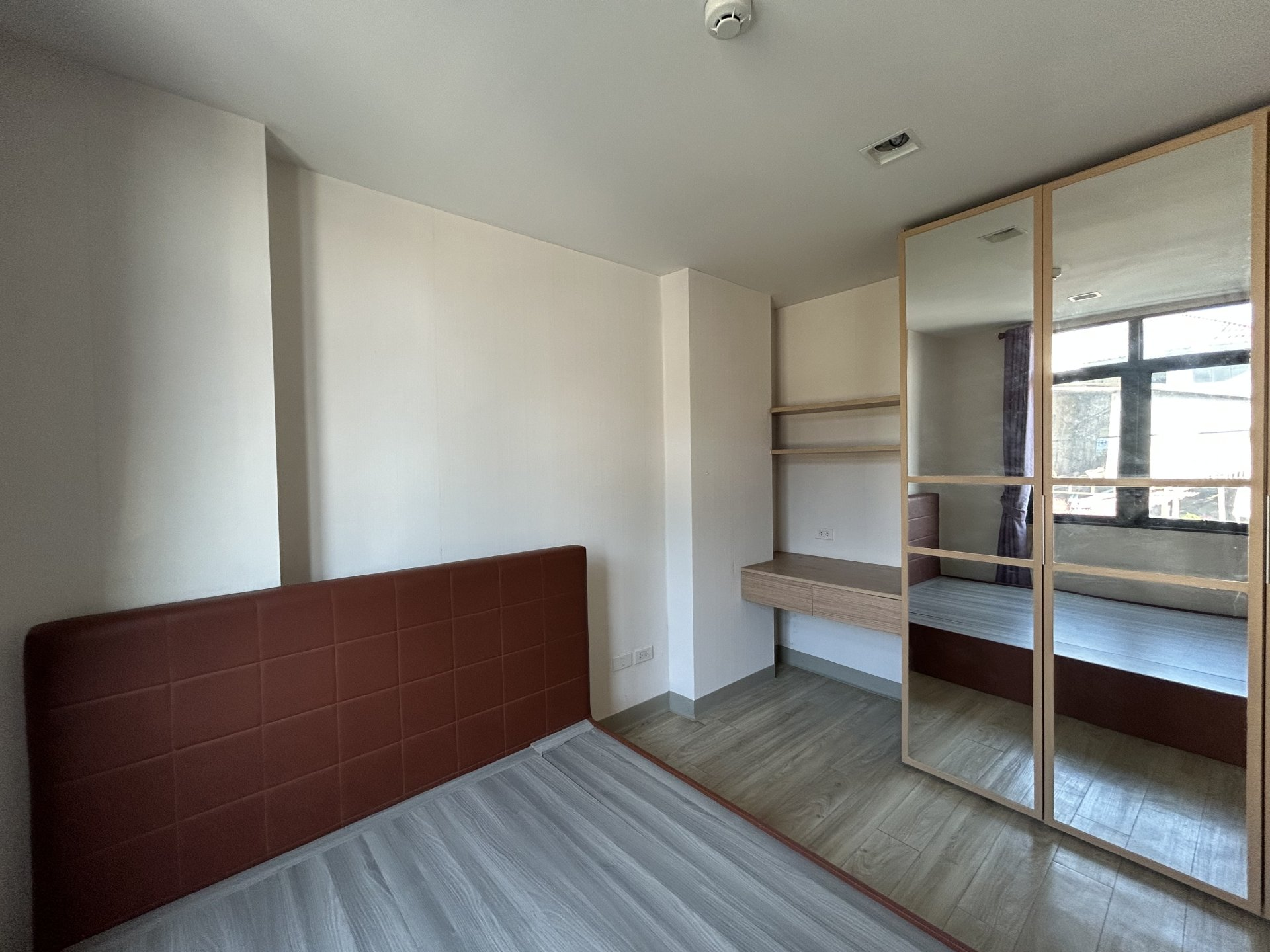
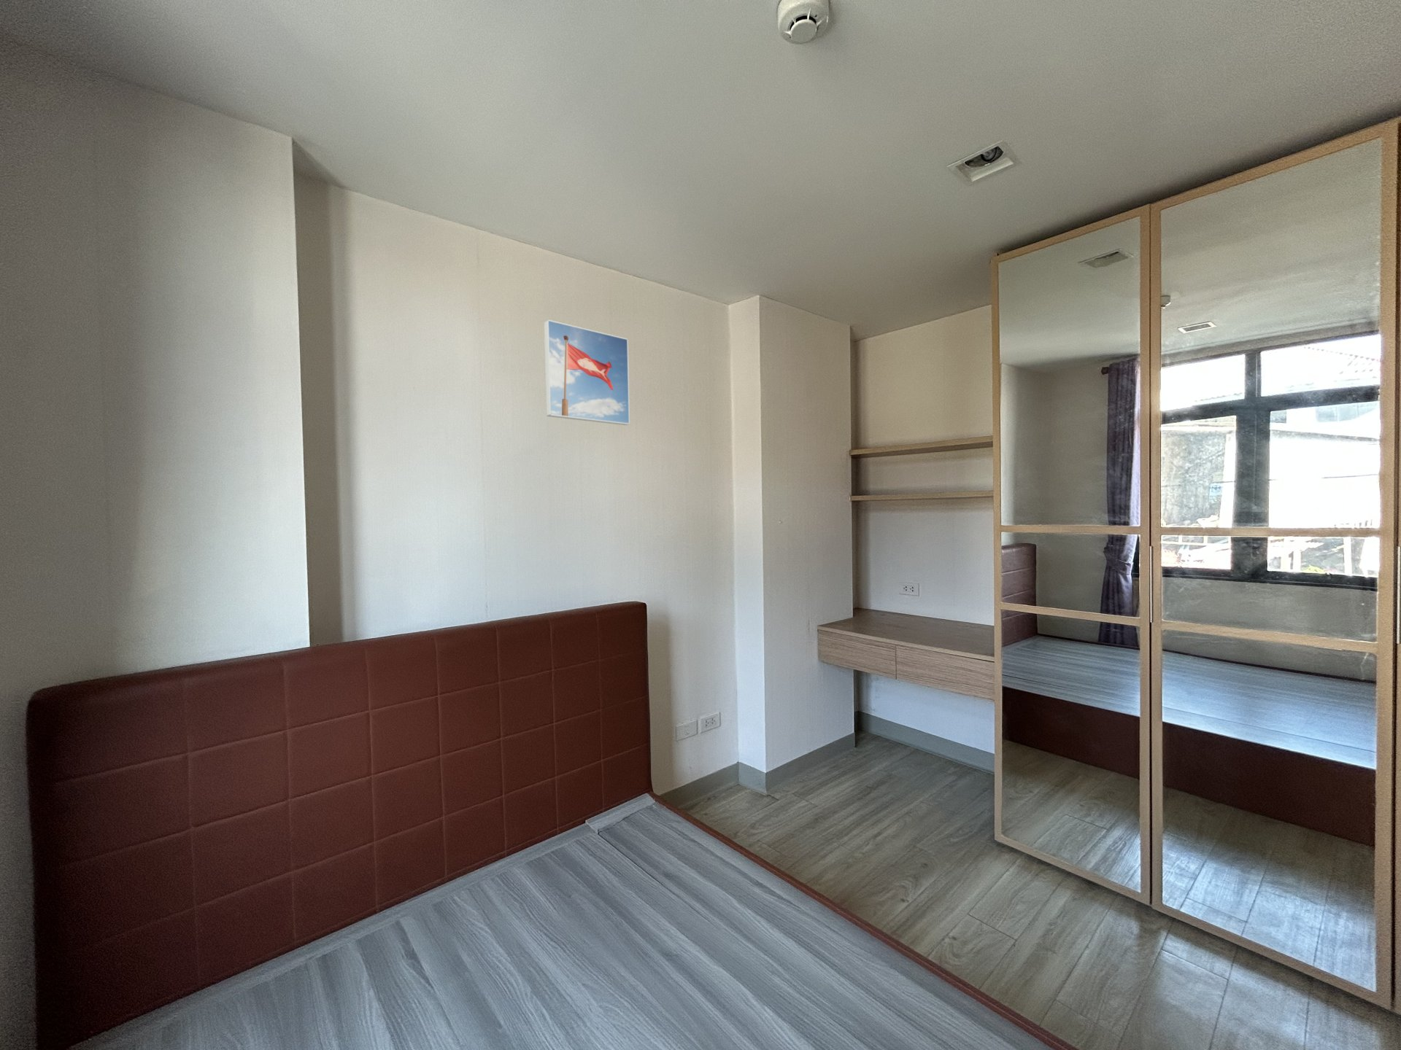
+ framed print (589, 375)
